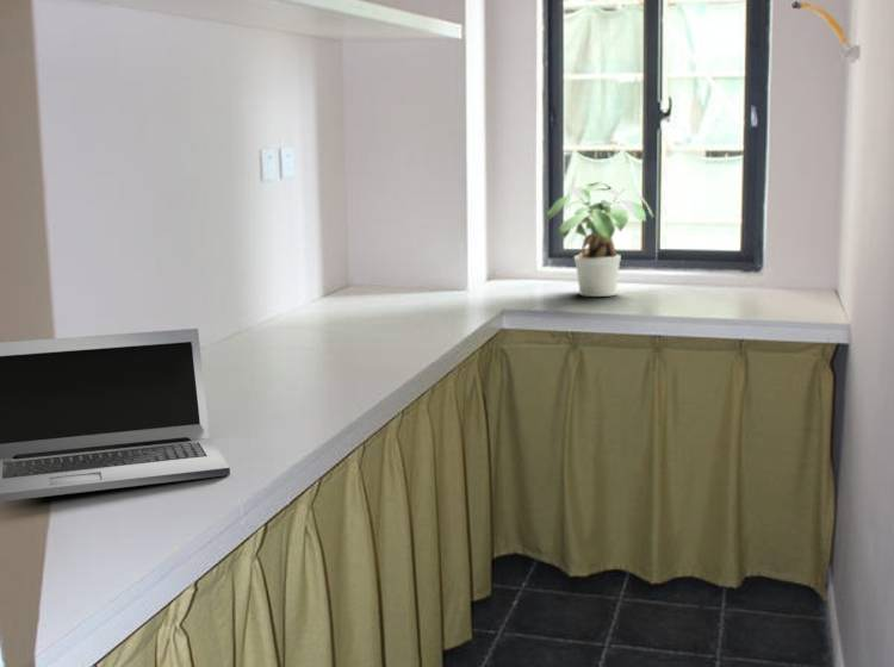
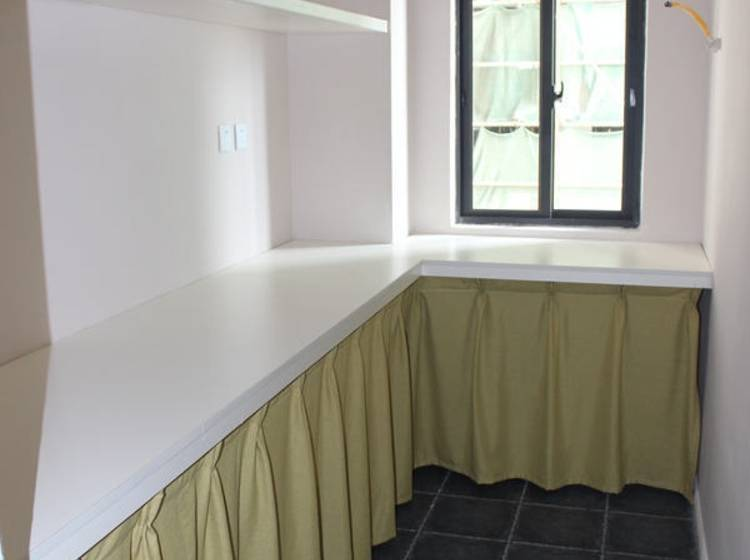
- laptop (100, 407)
- potted plant (596, 239)
